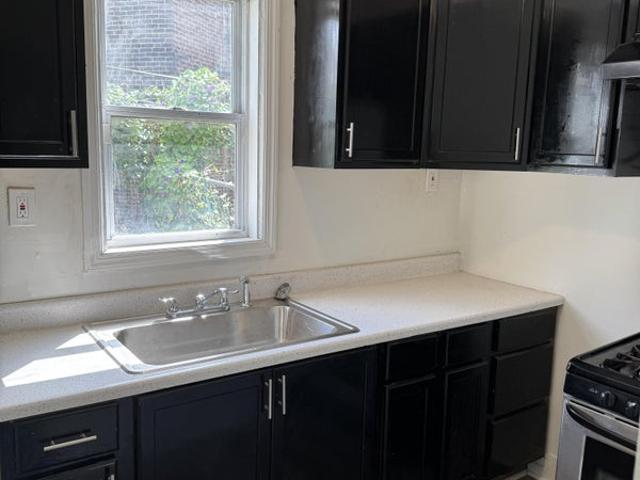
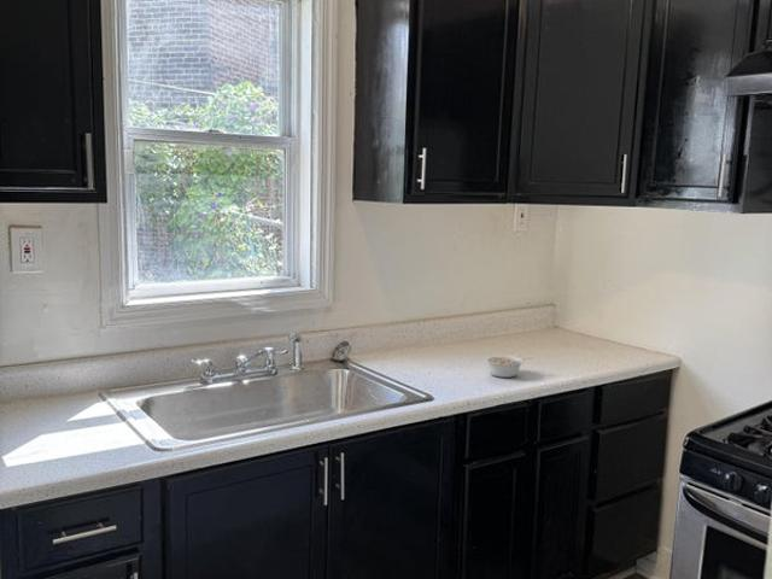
+ legume (504, 364)
